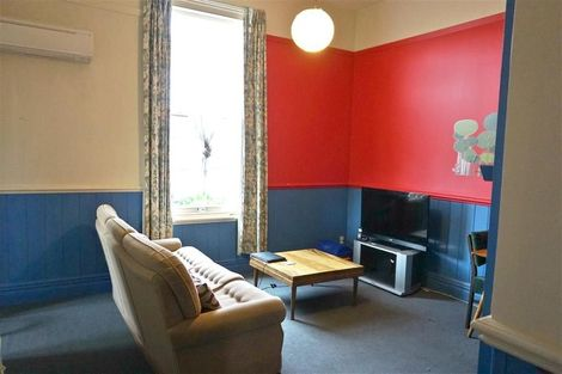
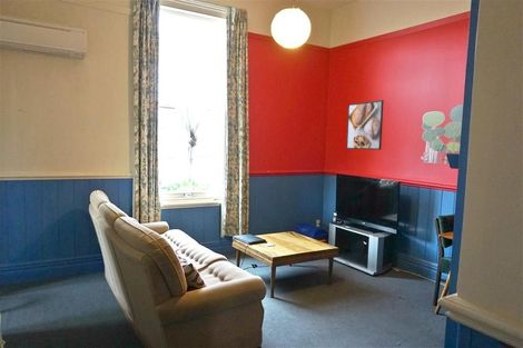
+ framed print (363, 126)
